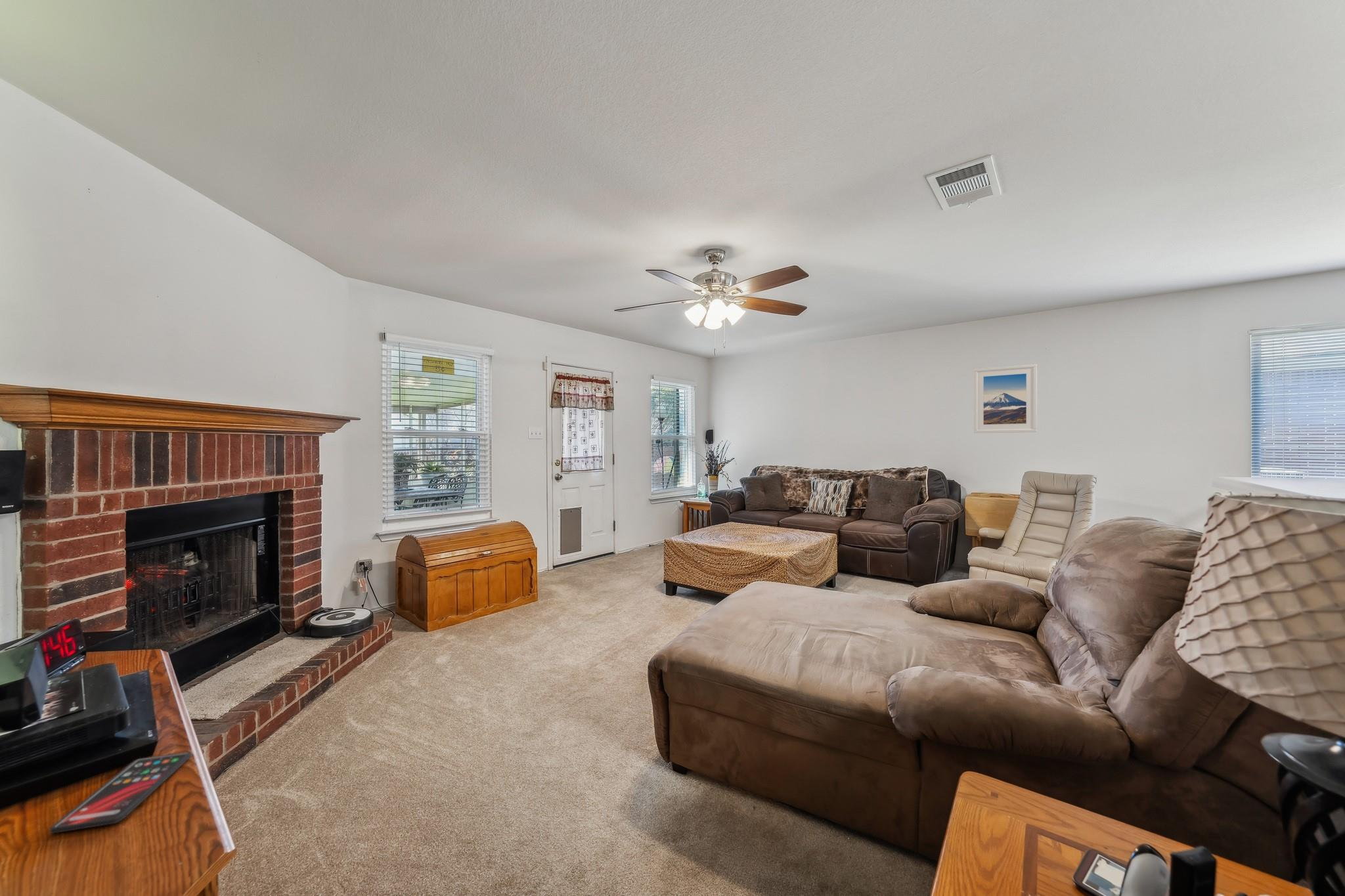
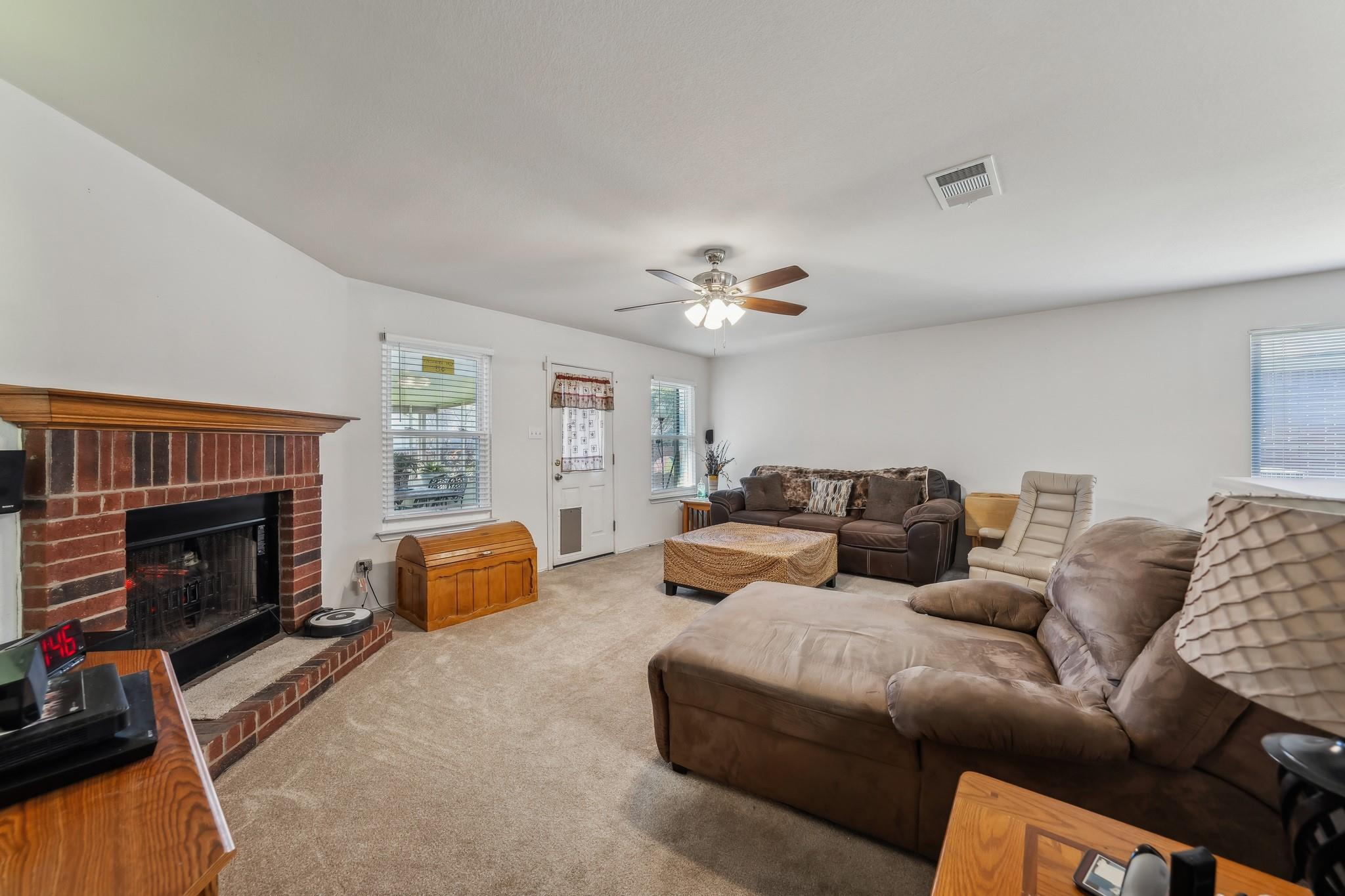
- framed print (1004, 399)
- smartphone (128, 788)
